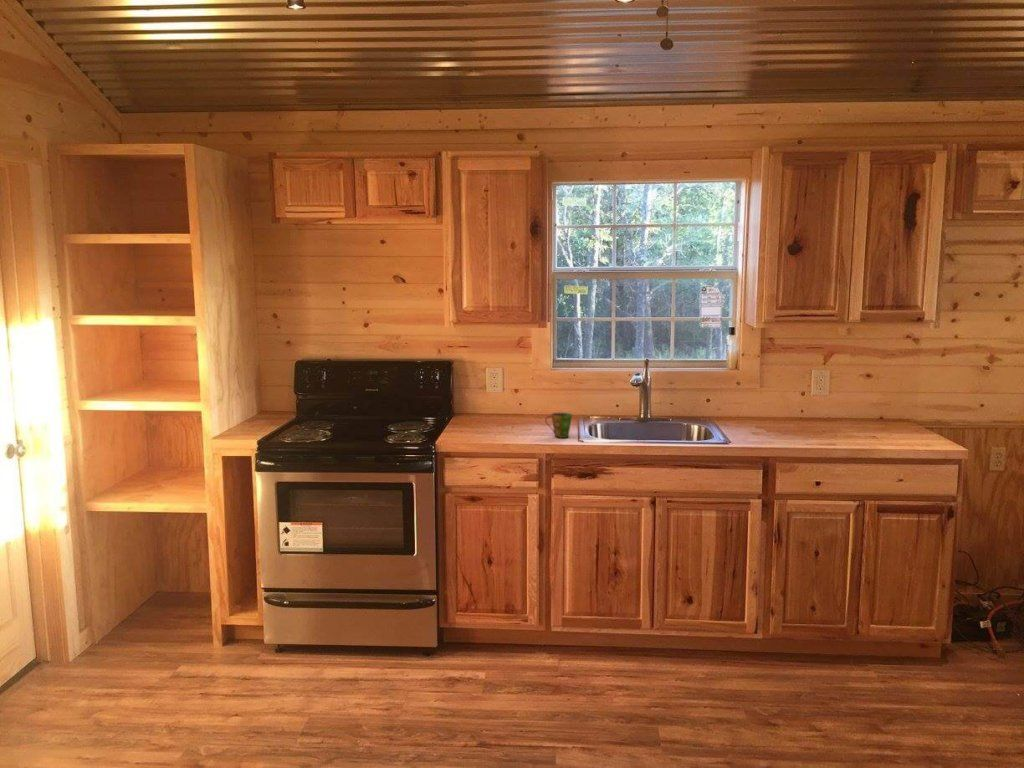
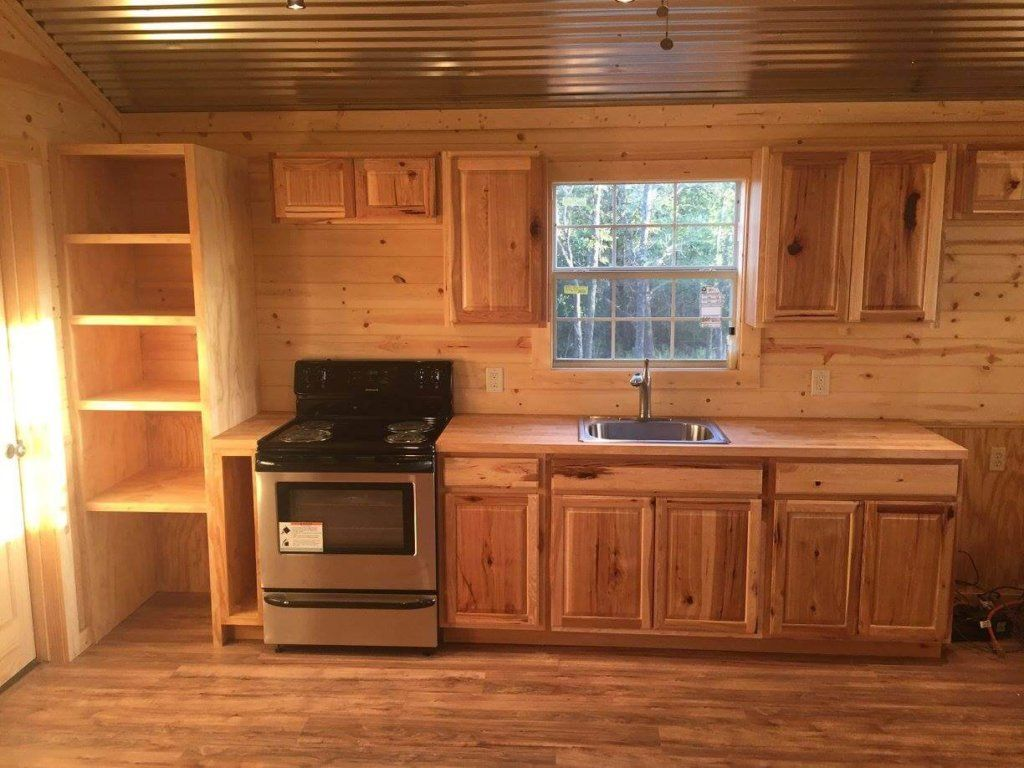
- cup (558, 425)
